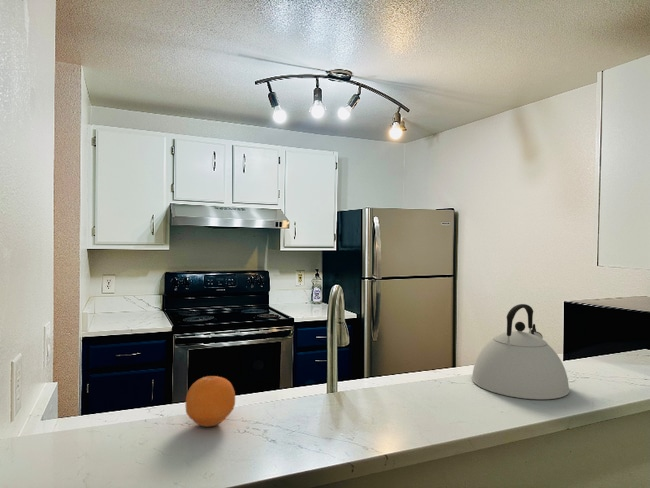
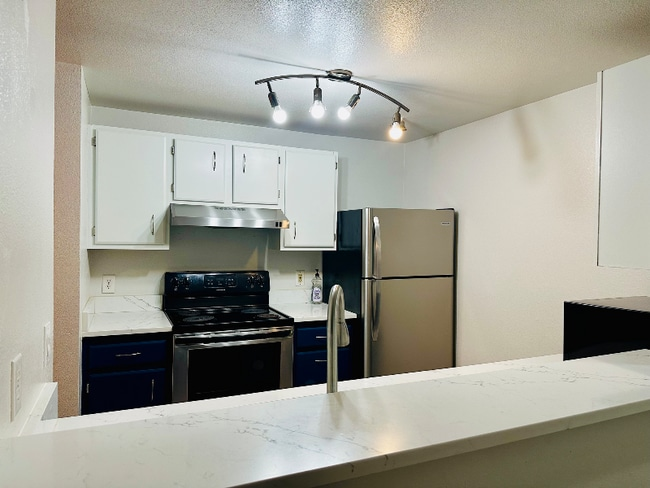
- kettle (520, 343)
- fruit (210, 400)
